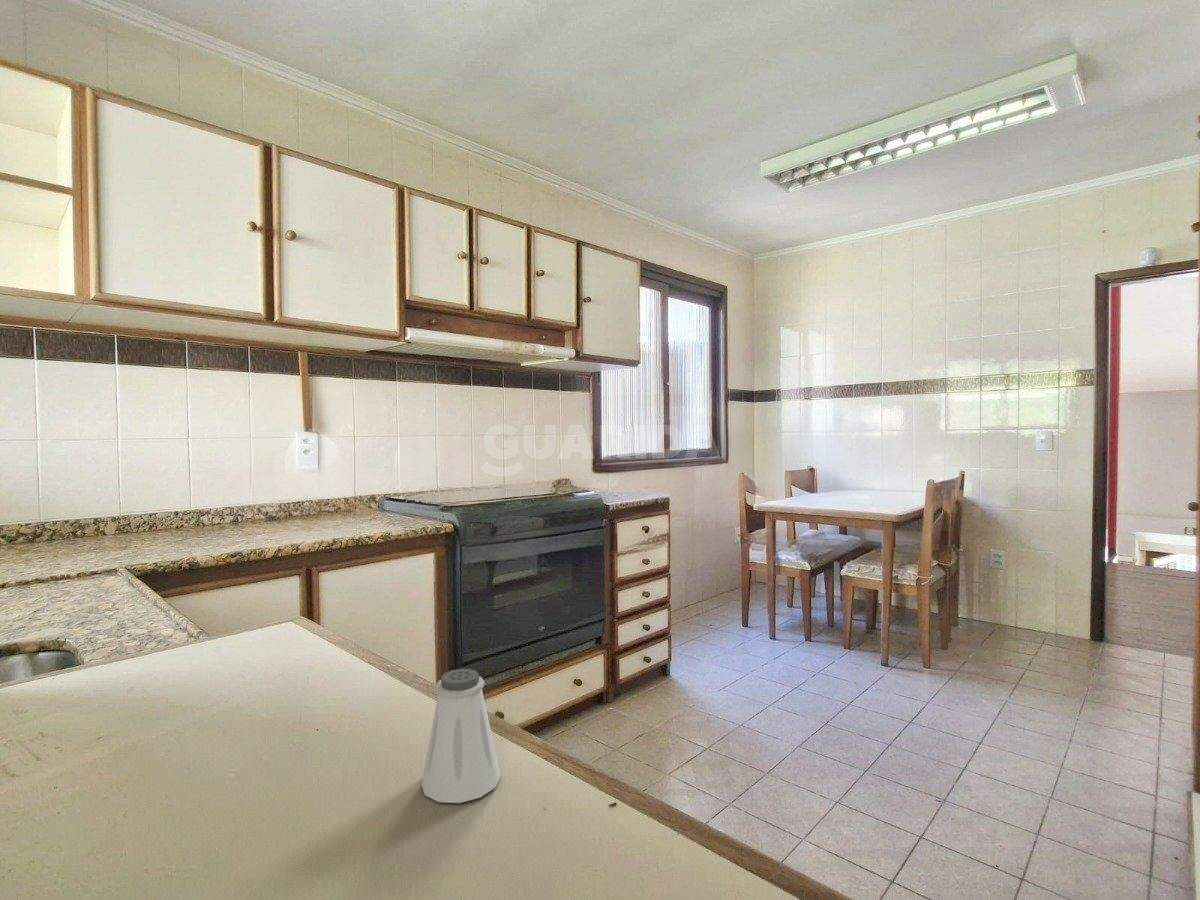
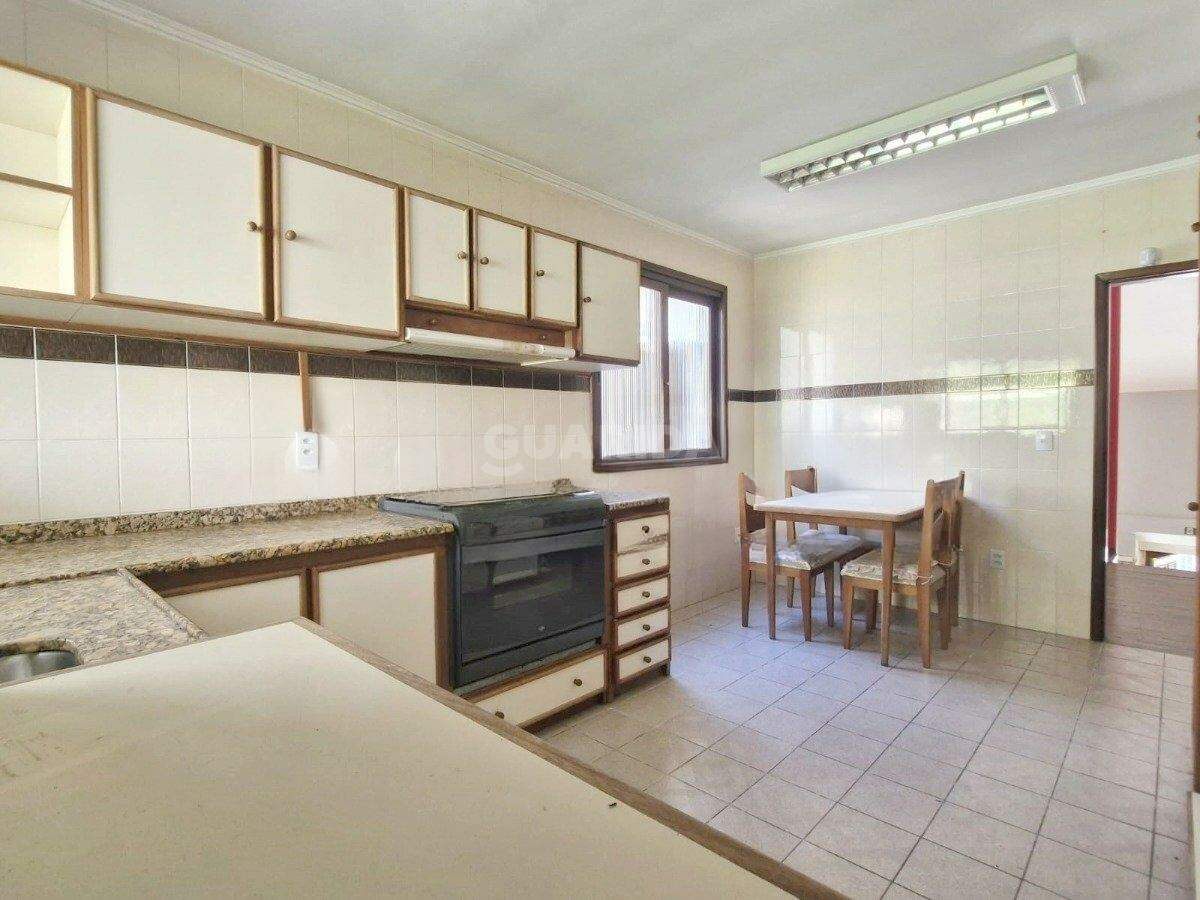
- saltshaker (460, 727)
